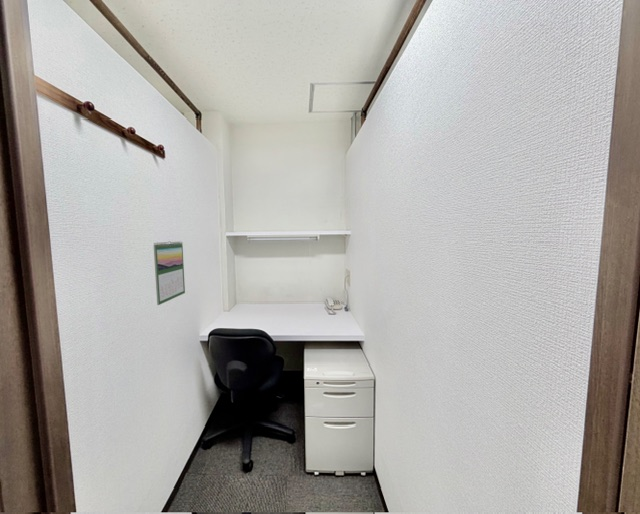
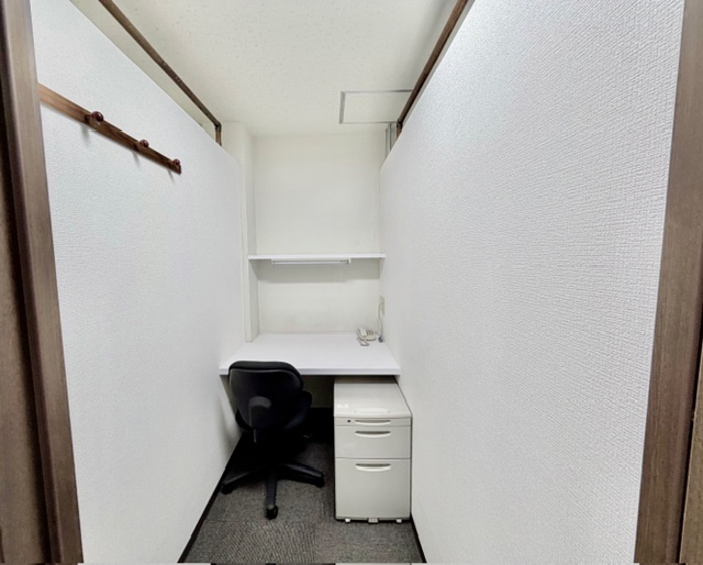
- calendar (170, 270)
